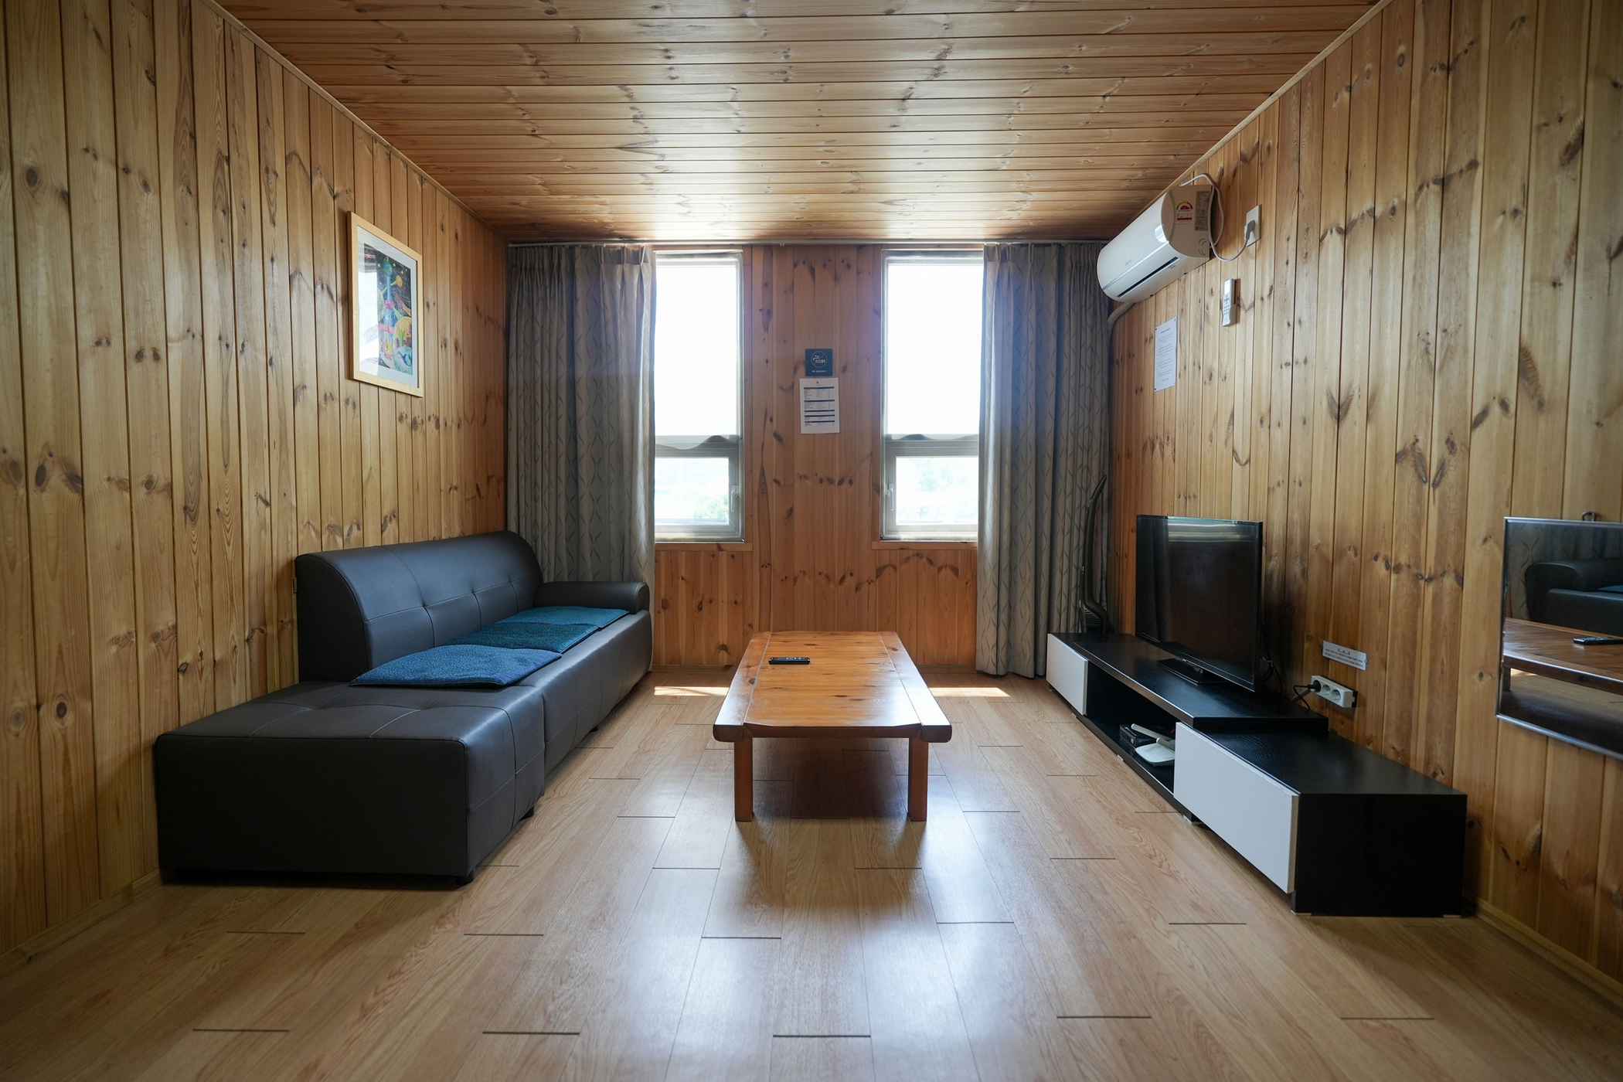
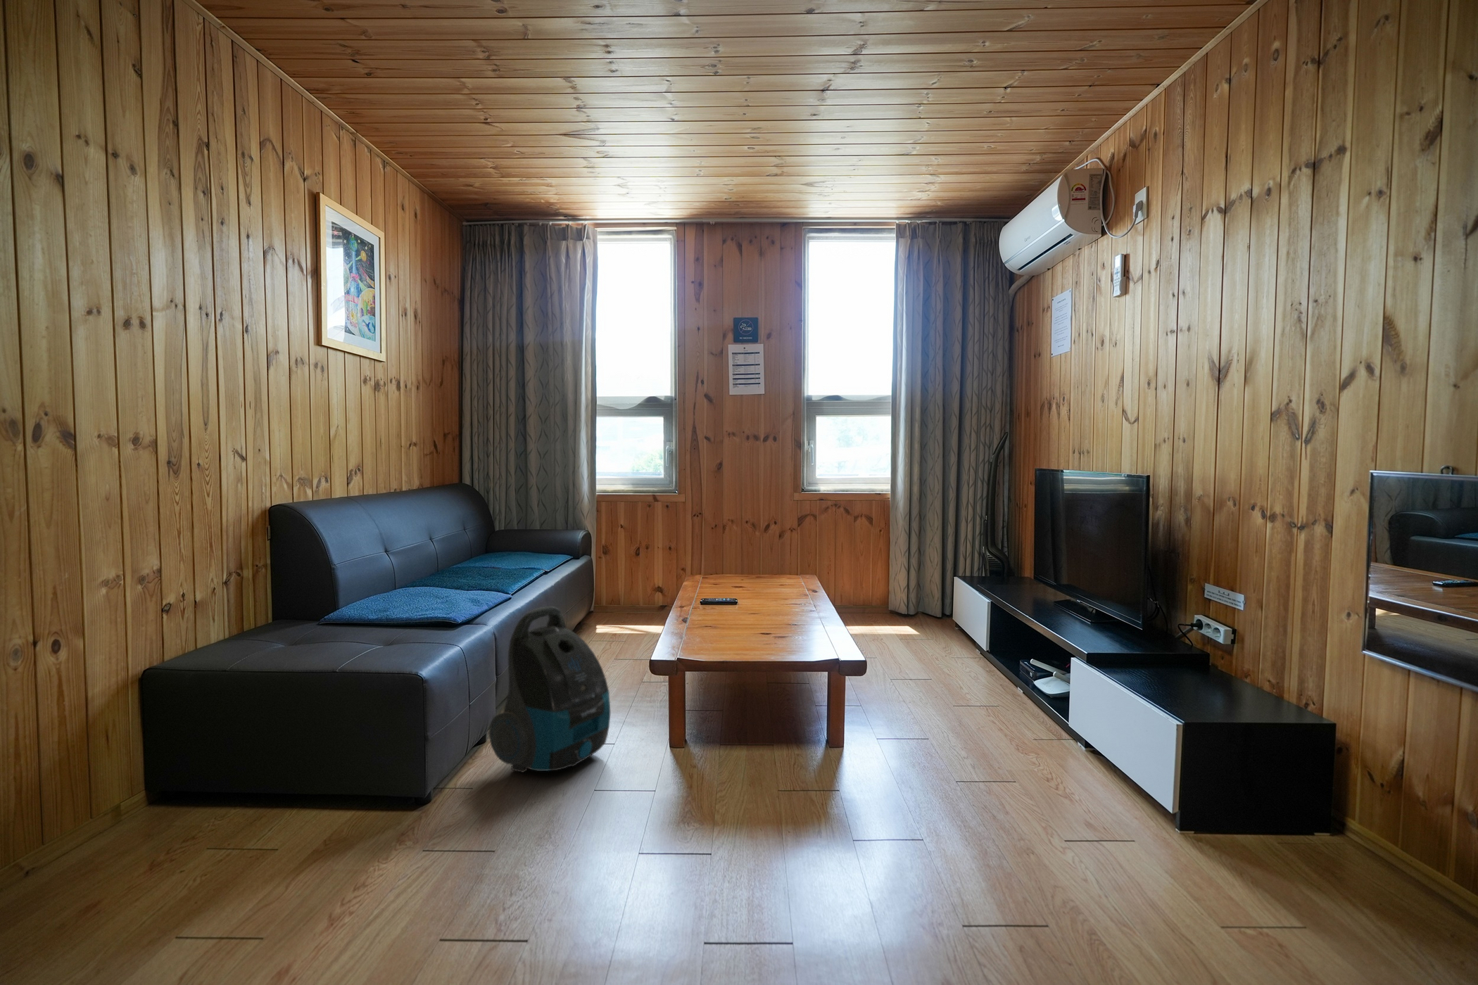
+ vacuum cleaner (554, 686)
